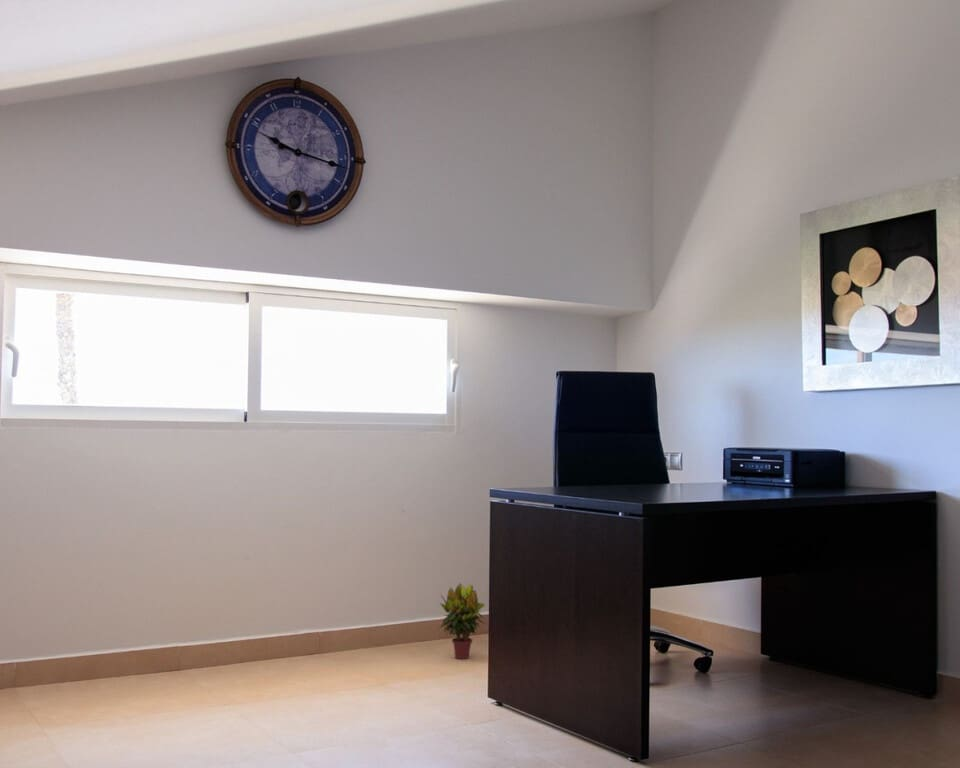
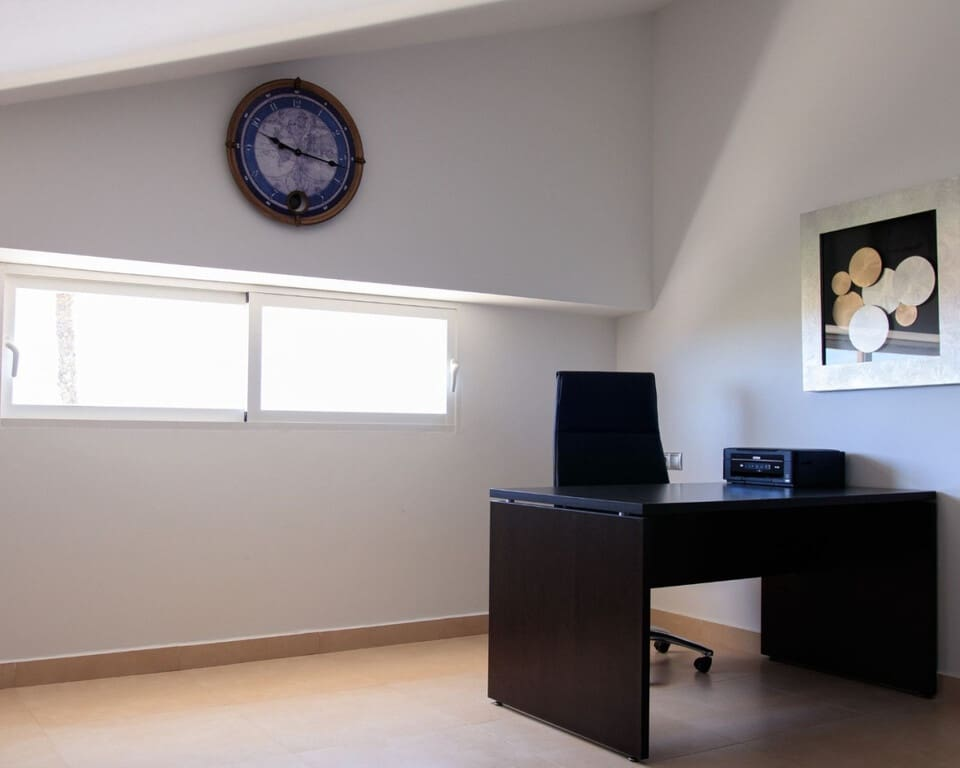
- potted plant (463, 620)
